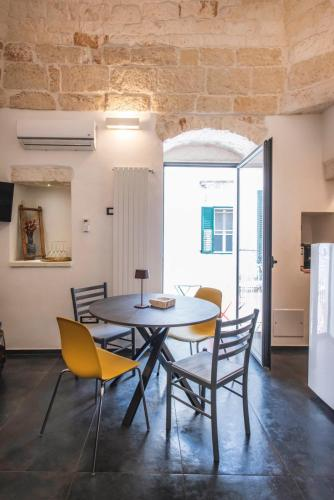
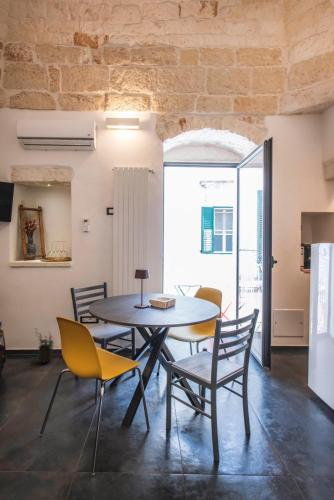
+ potted plant (45, 345)
